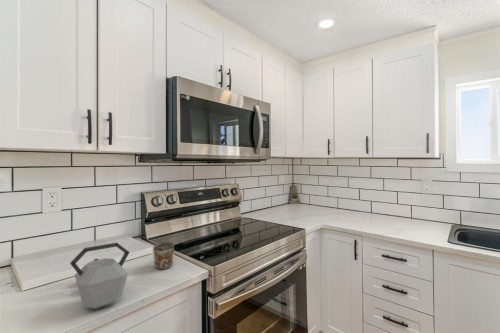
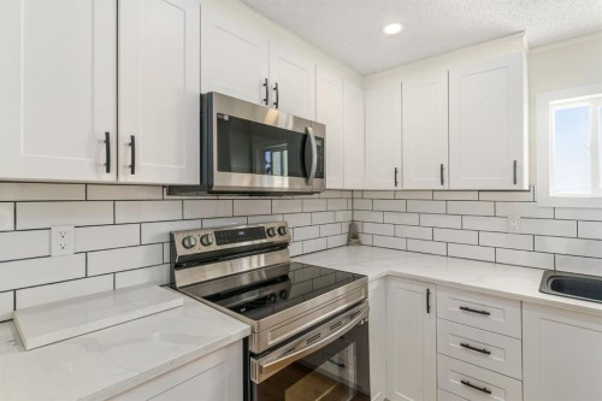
- mug (163, 253)
- kettle (96, 267)
